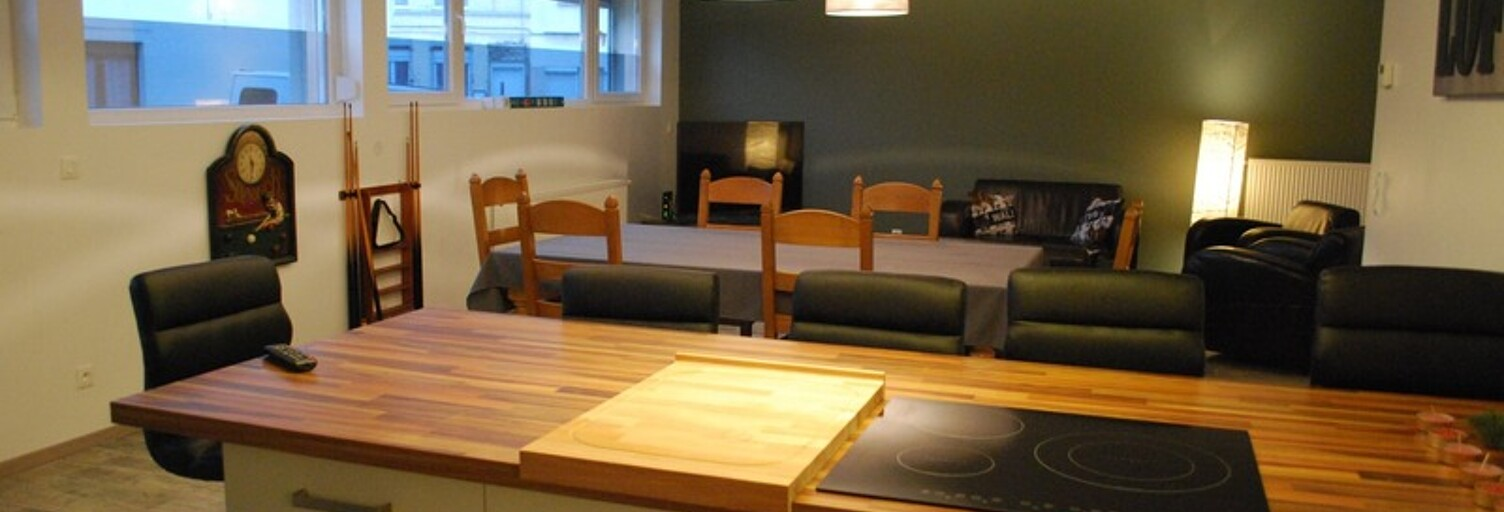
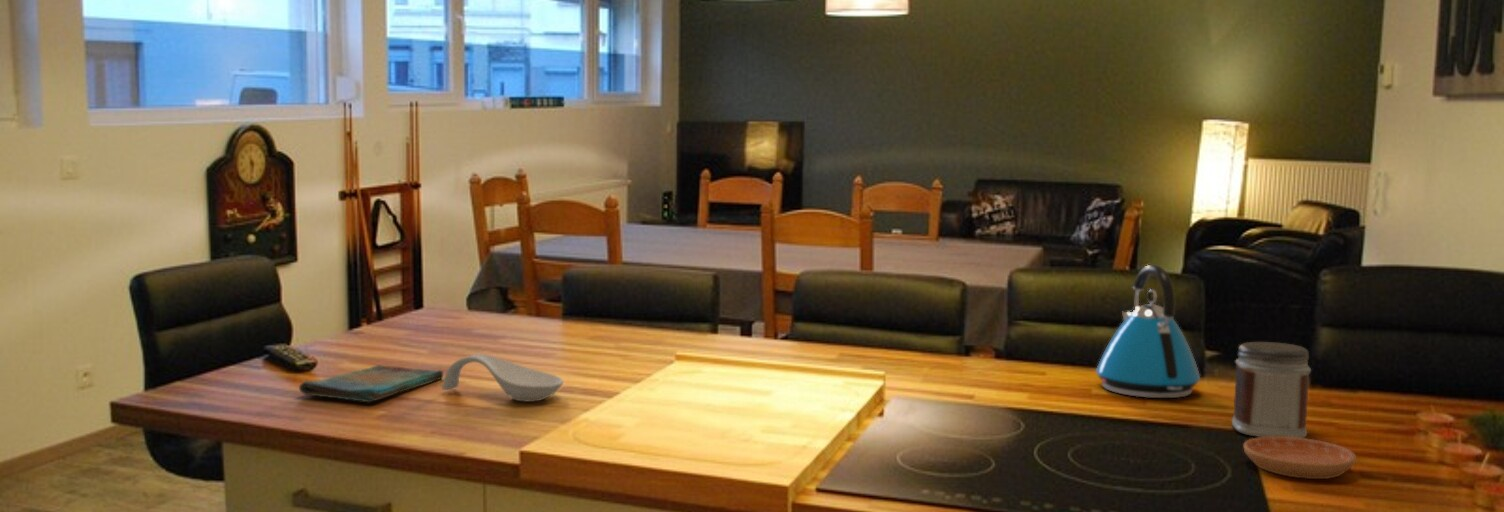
+ kettle (1151, 327)
+ saucer (1298, 458)
+ dish towel (373, 380)
+ spoon rest (502, 376)
+ jar (1271, 388)
